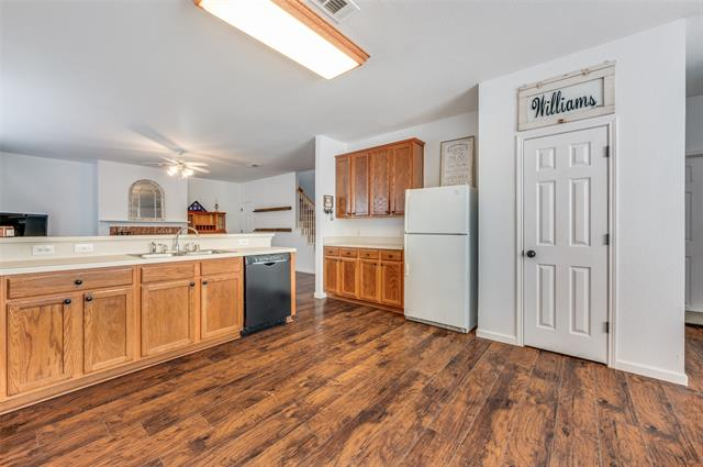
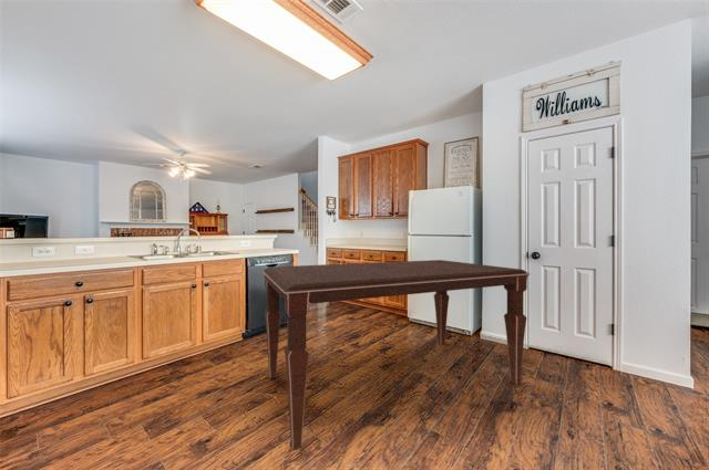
+ dining table (391, 295)
